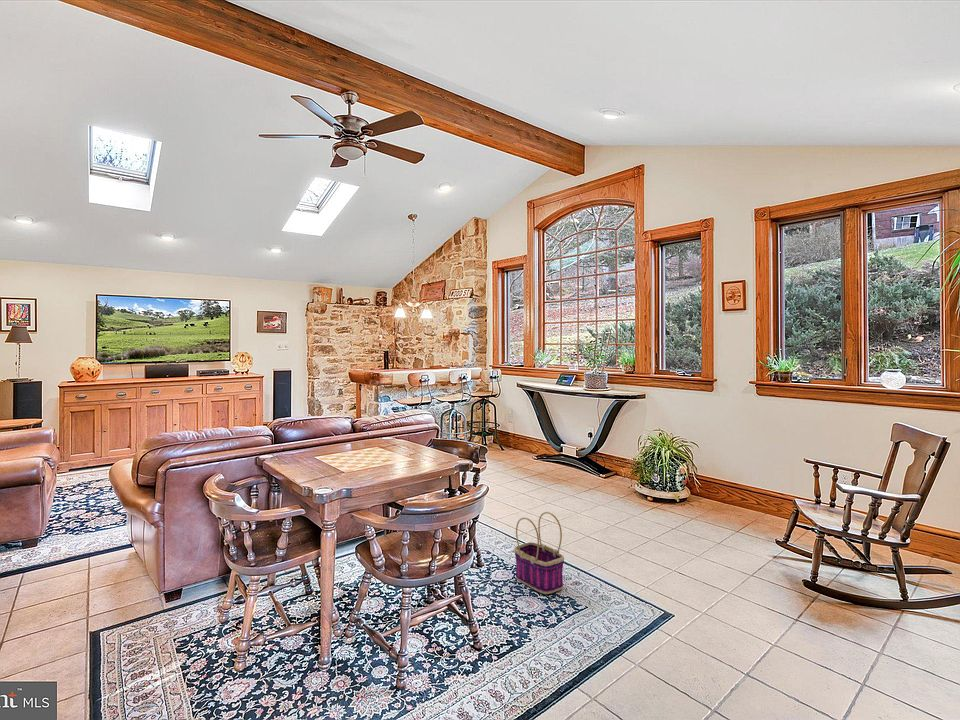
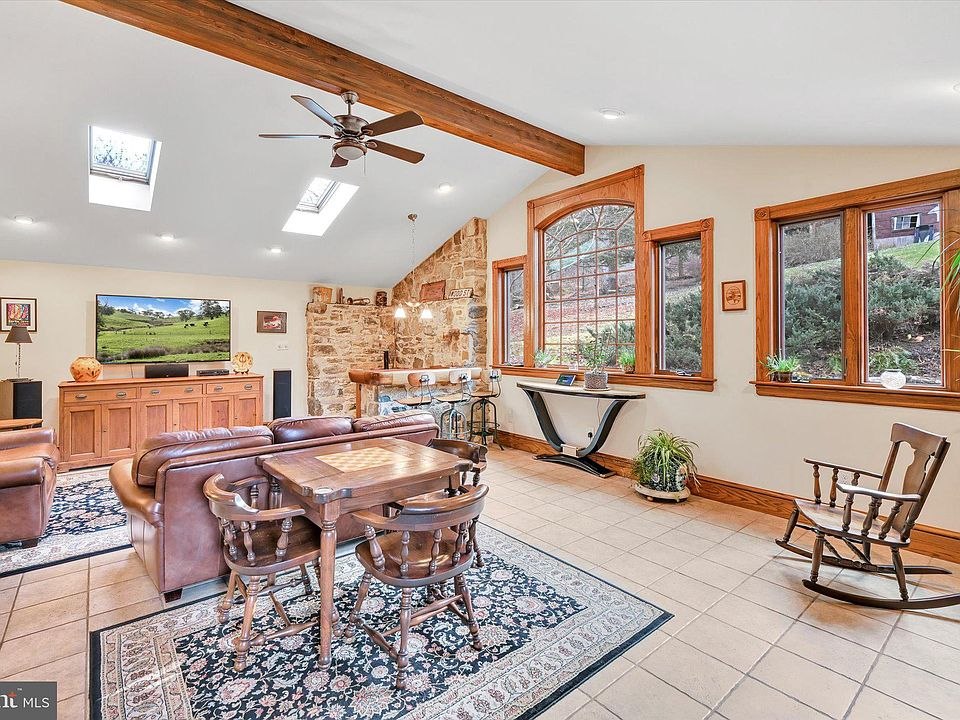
- basket (538, 548)
